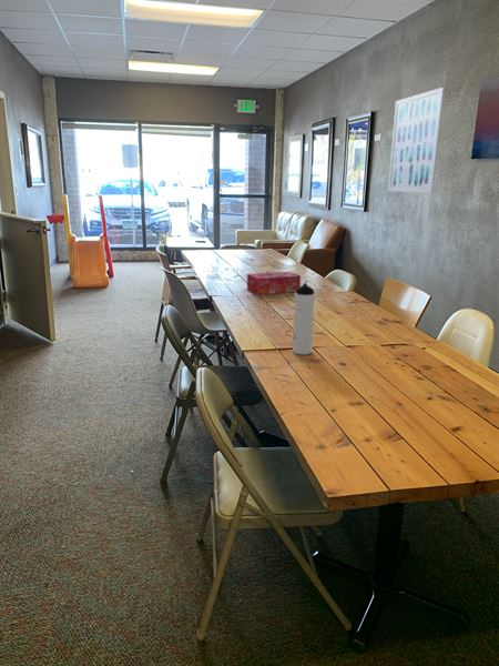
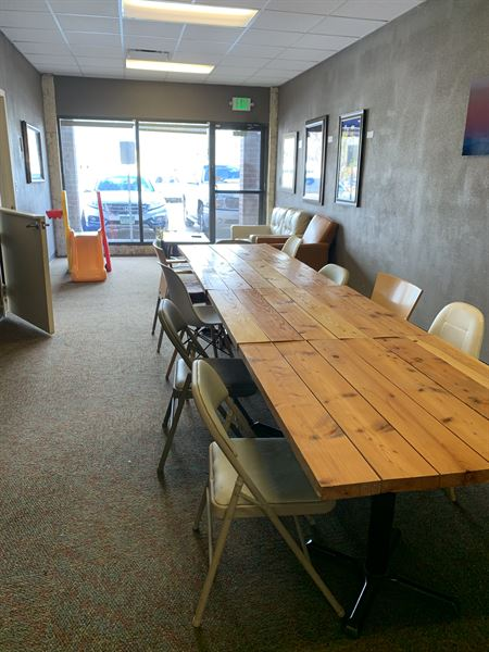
- water bottle (303, 317)
- wall art (413, 144)
- tissue box (273, 282)
